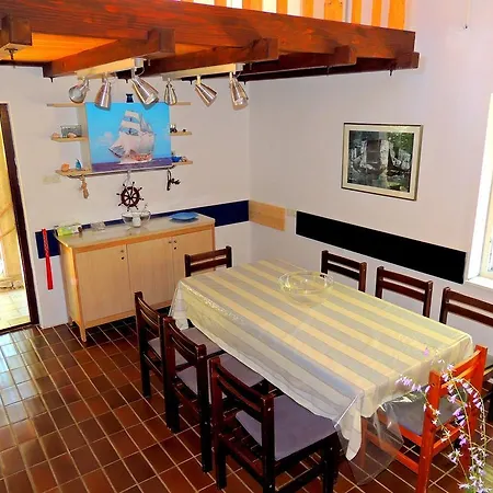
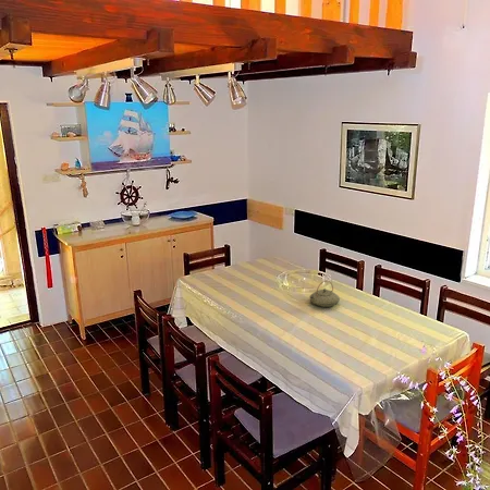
+ teapot (322, 292)
